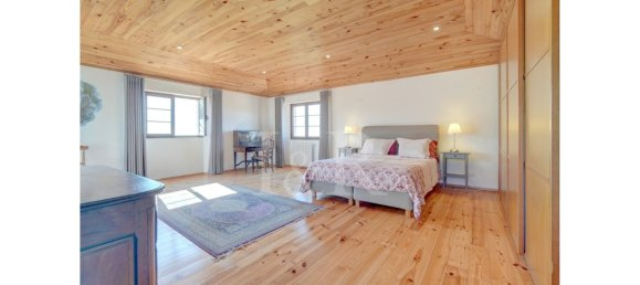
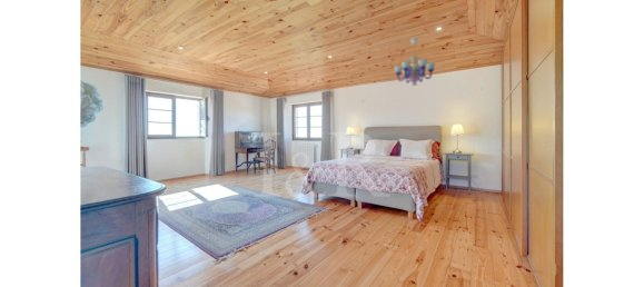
+ chandelier (414, 62)
